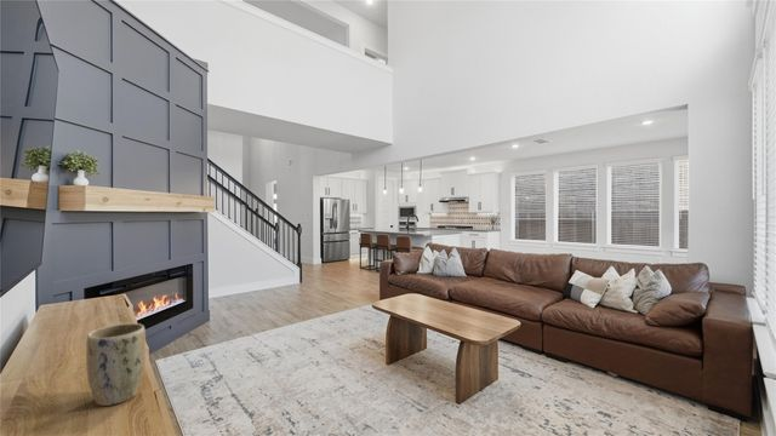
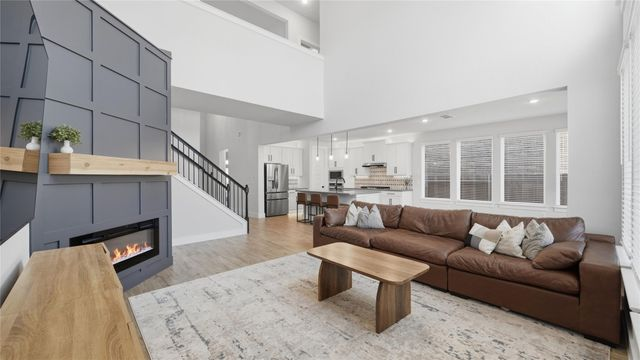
- plant pot (116, 363)
